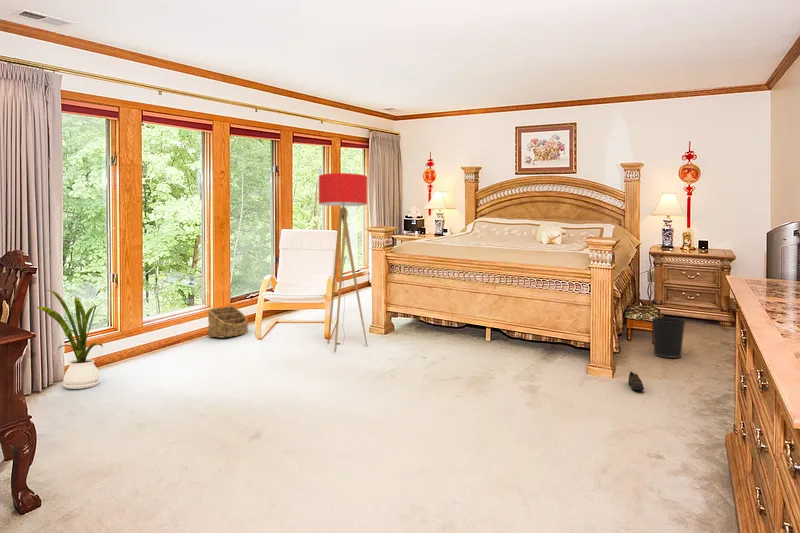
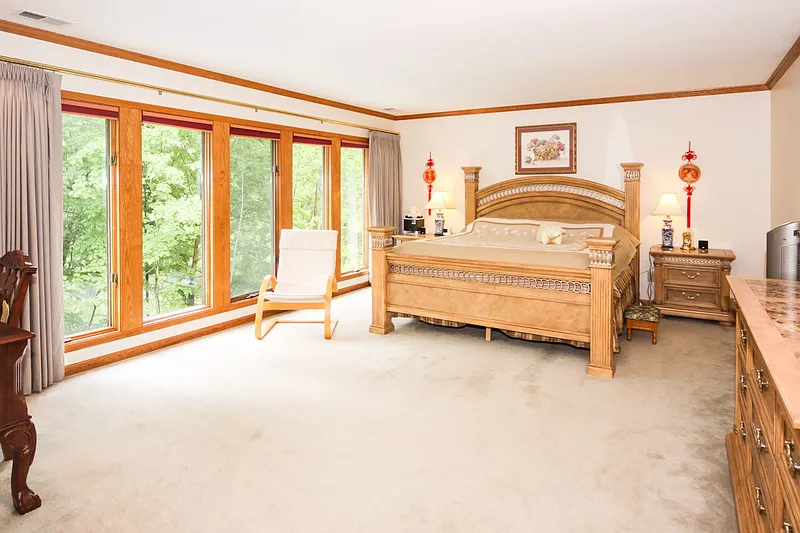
- house plant (76, 337)
- wastebasket (667, 337)
- basket (229, 321)
- floor lamp (342, 262)
- shoe (635, 381)
